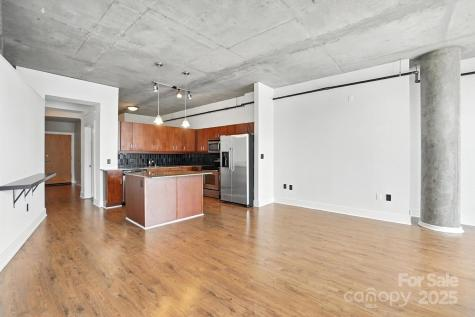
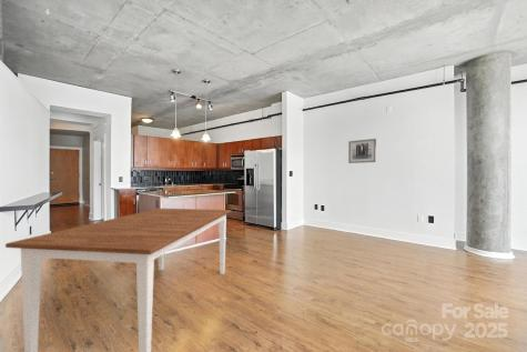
+ wall art (362, 151)
+ dining table (153, 262)
